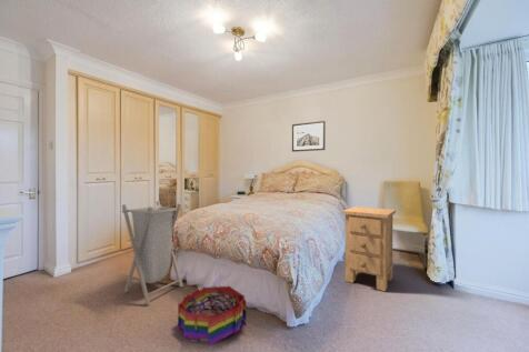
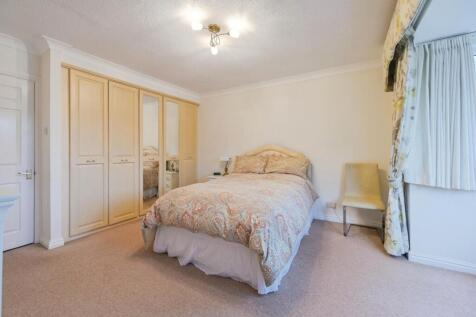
- wall art (308, 137)
- nightstand (368, 245)
- laundry hamper (152, 247)
- storage bin (210, 309)
